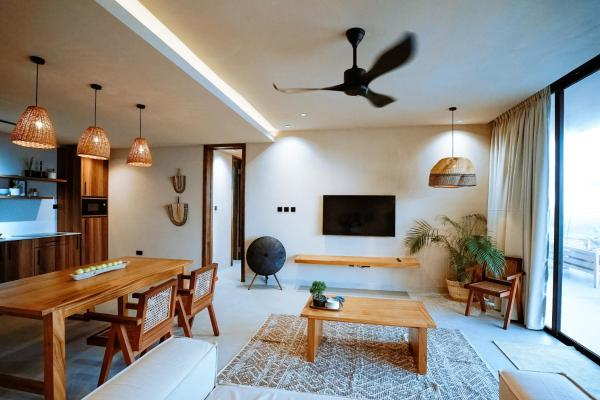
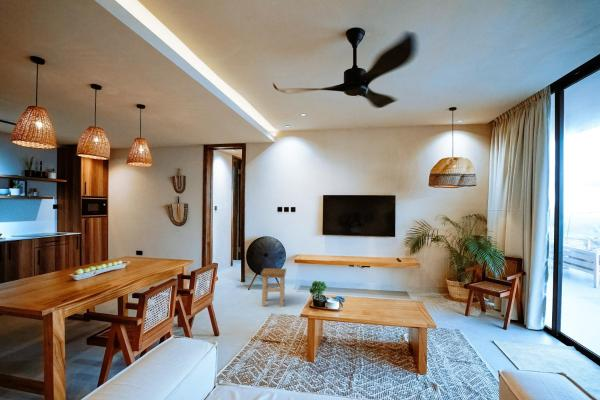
+ stool (273, 286)
